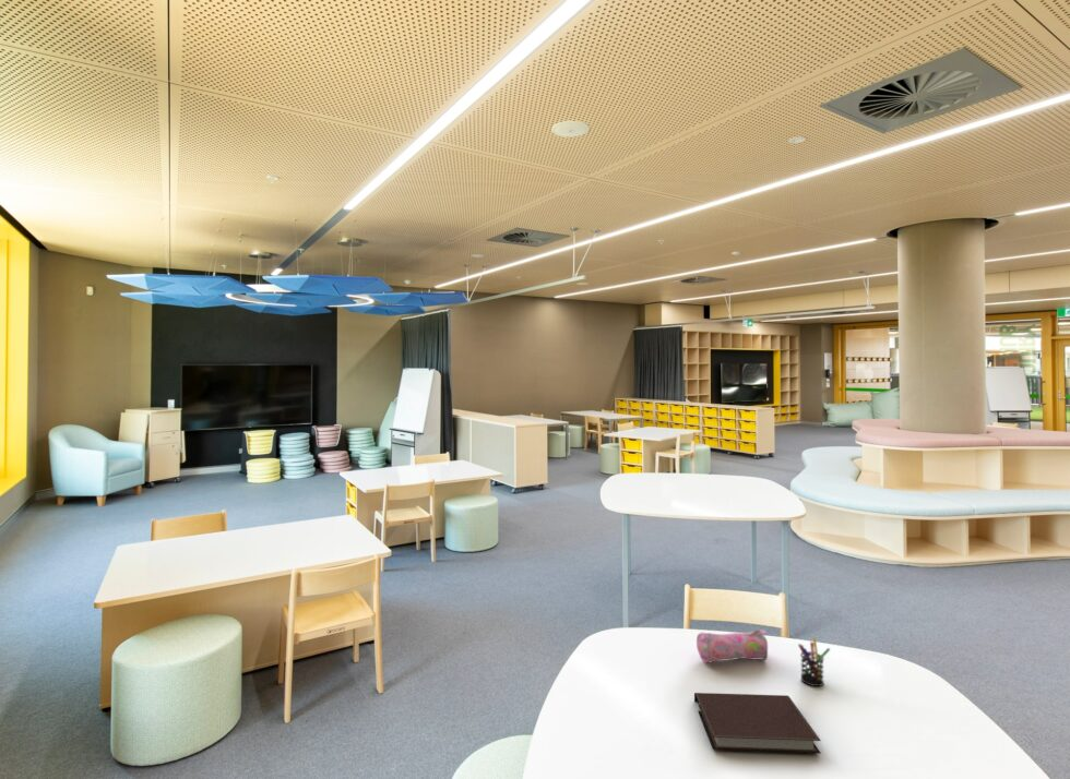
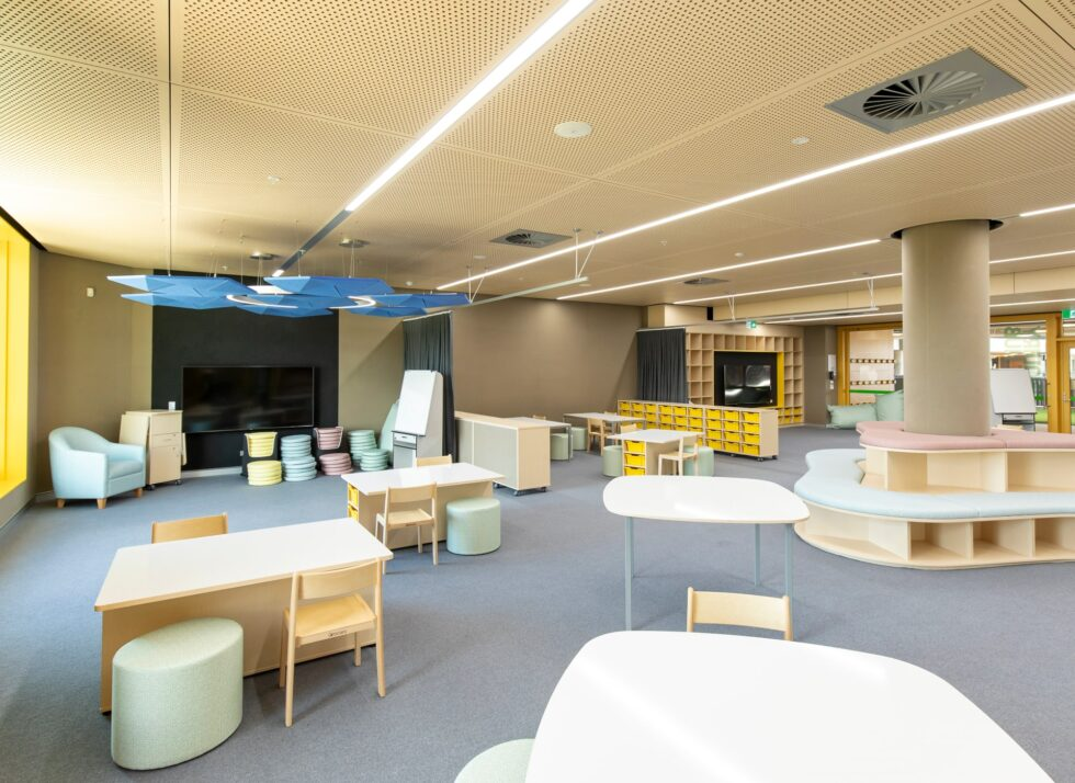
- pencil case (733, 645)
- notebook (752, 719)
- pen holder (813, 660)
